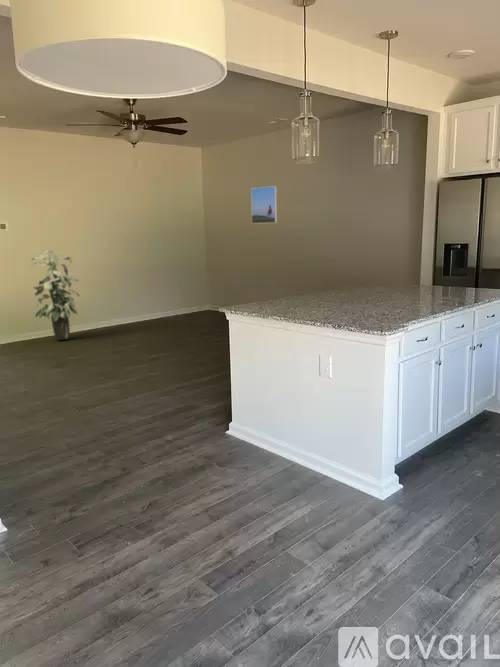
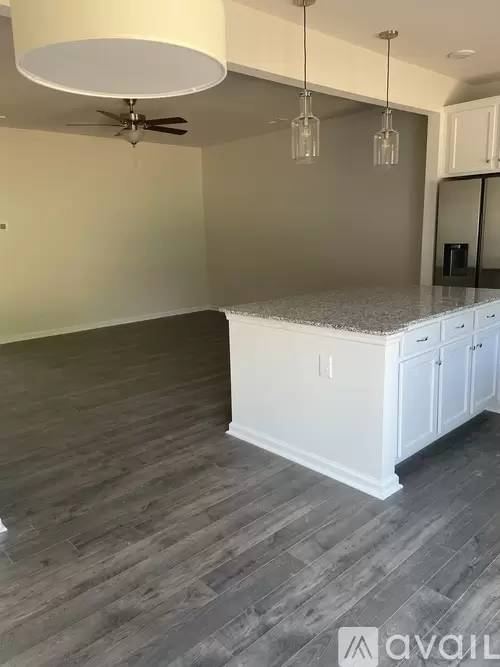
- indoor plant (55, 295)
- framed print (263, 205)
